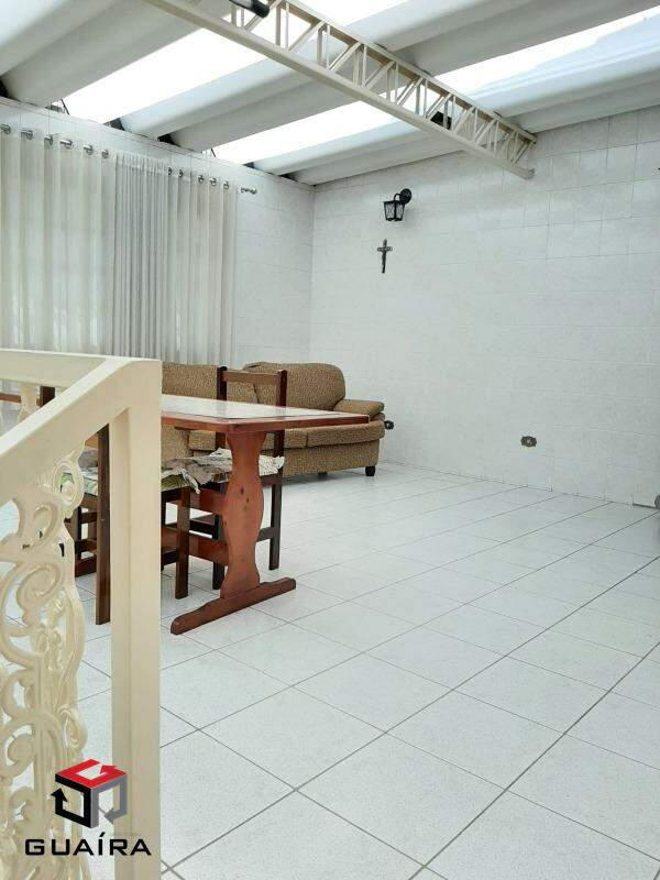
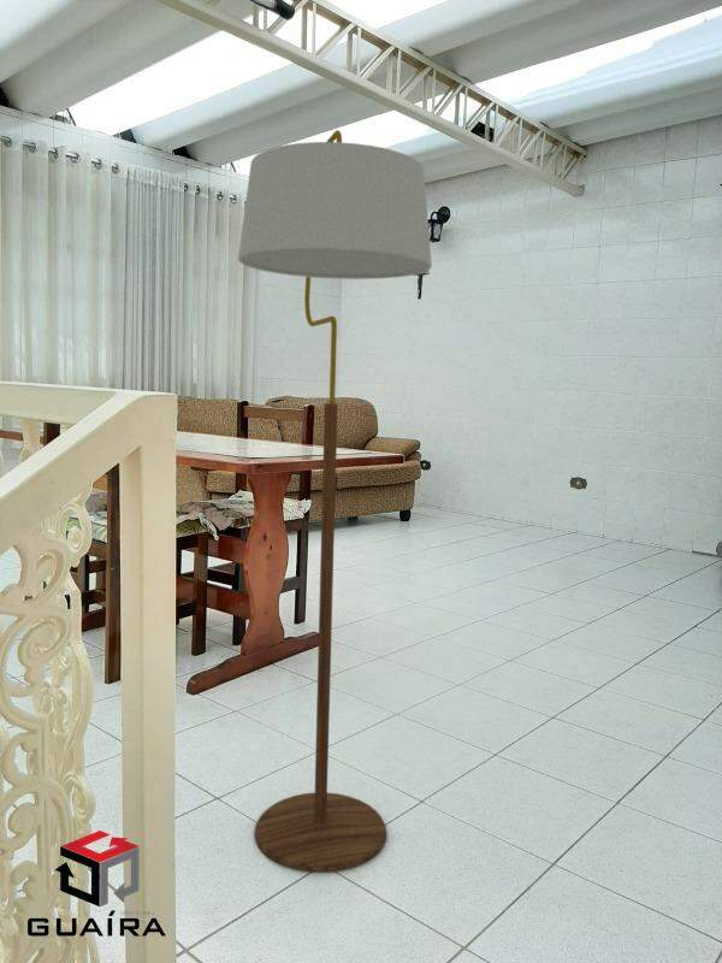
+ floor lamp (325, 497)
